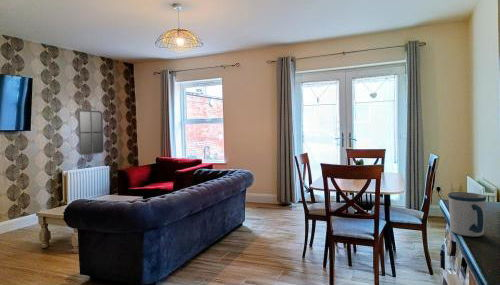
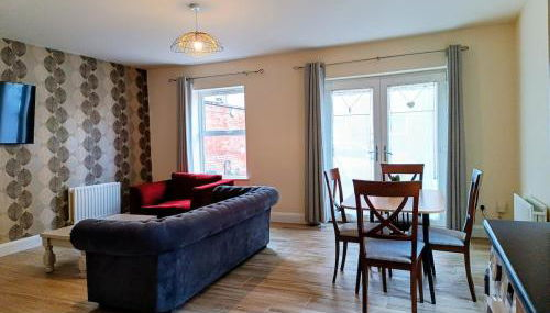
- mug (467, 214)
- home mirror (91, 132)
